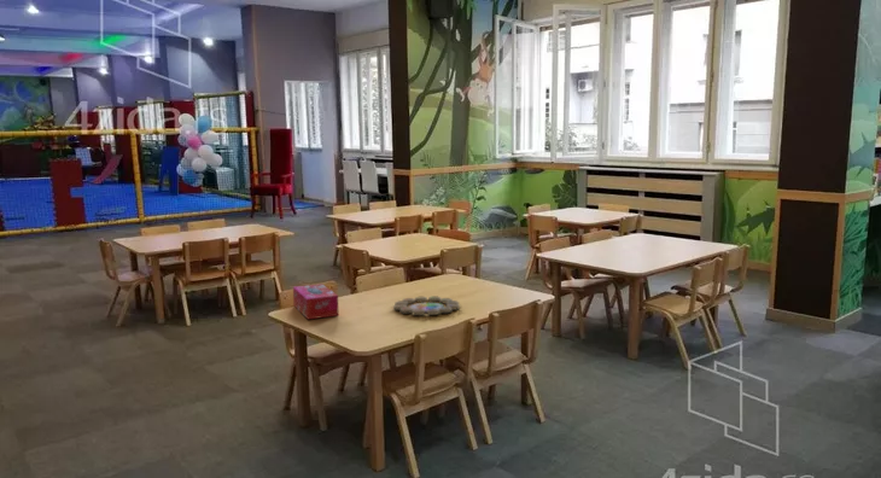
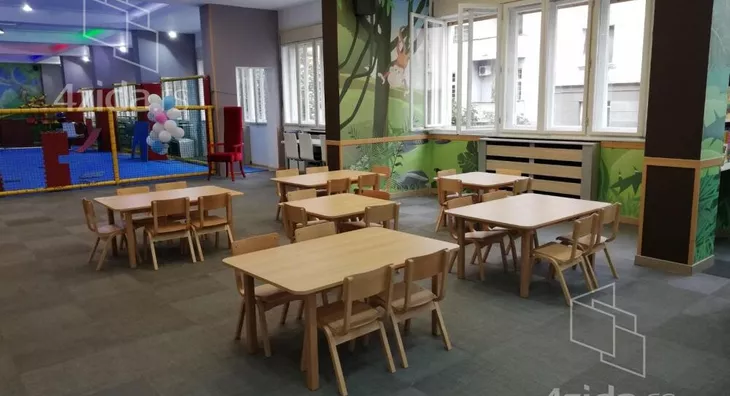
- memory game (426, 304)
- tissue box (315, 301)
